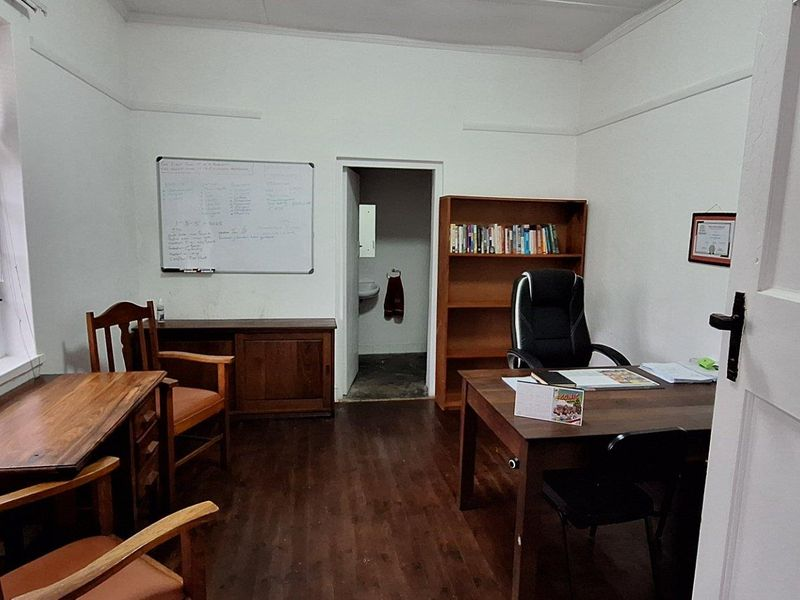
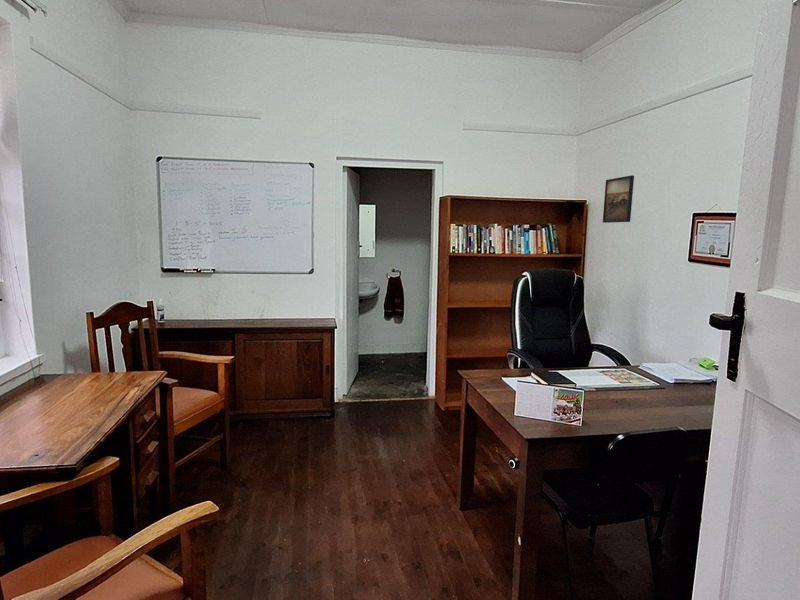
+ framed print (617, 200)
